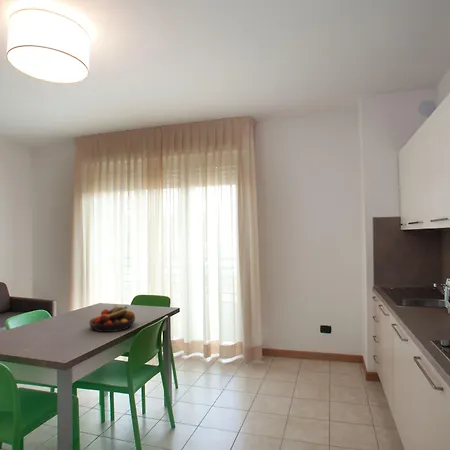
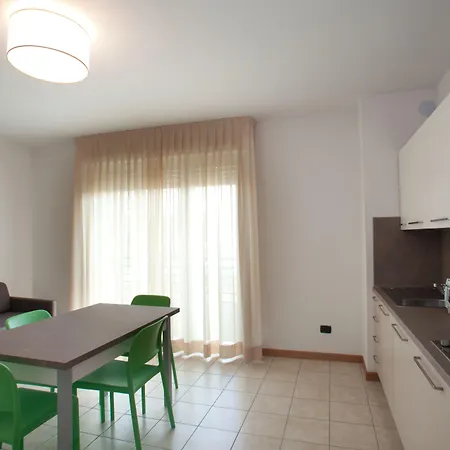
- fruit bowl (112, 317)
